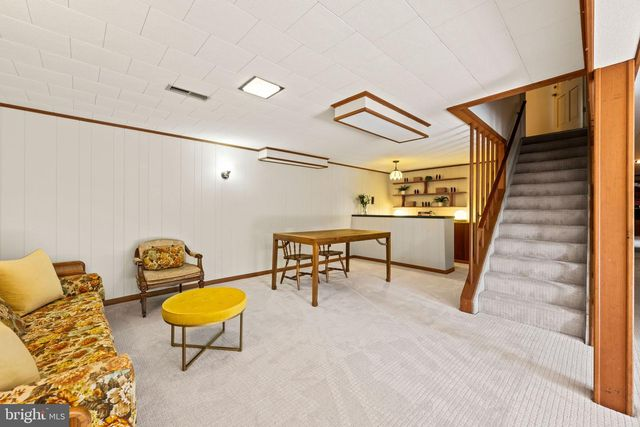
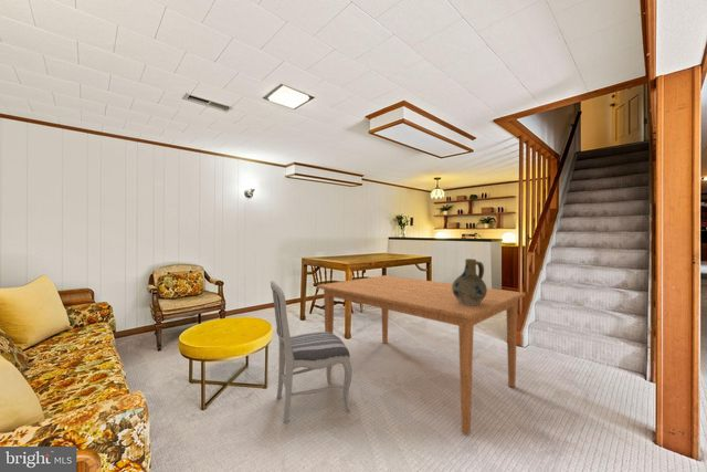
+ dining chair (307, 340)
+ ceramic jug (468, 281)
+ dining table (419, 316)
